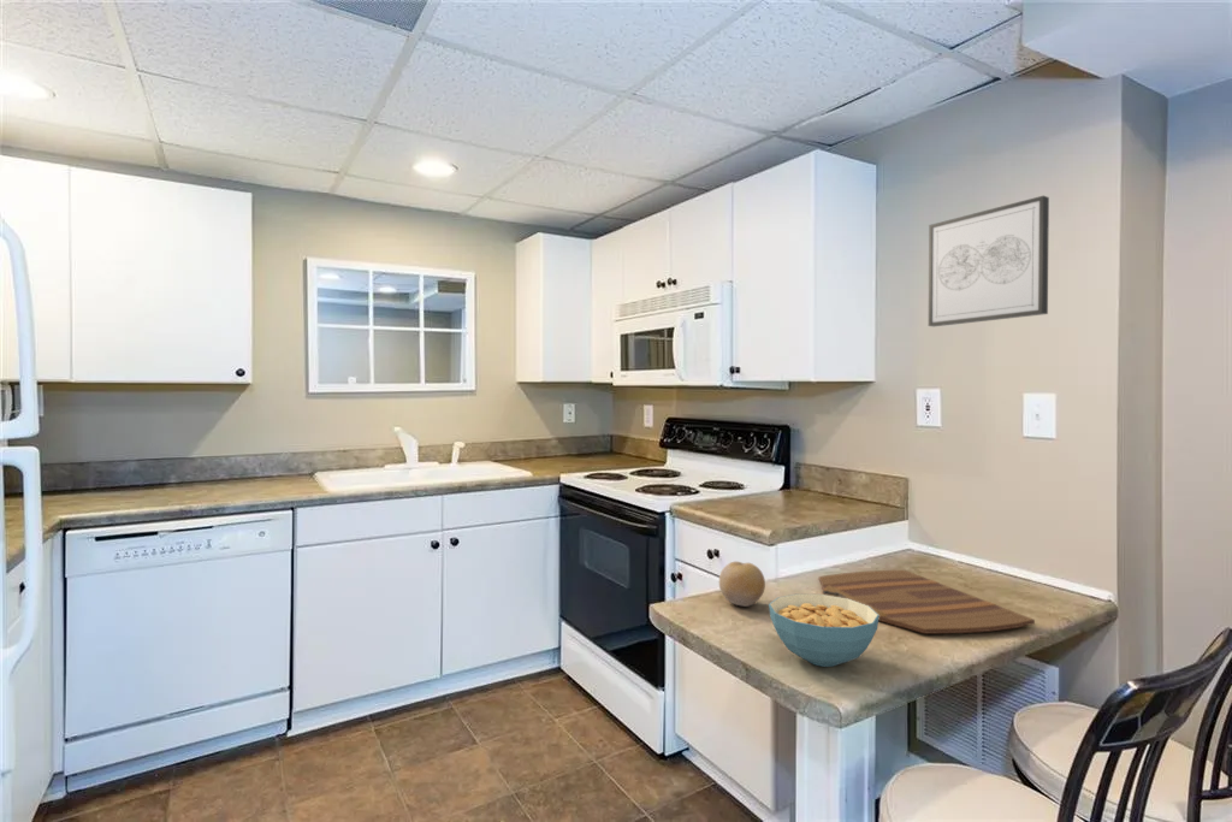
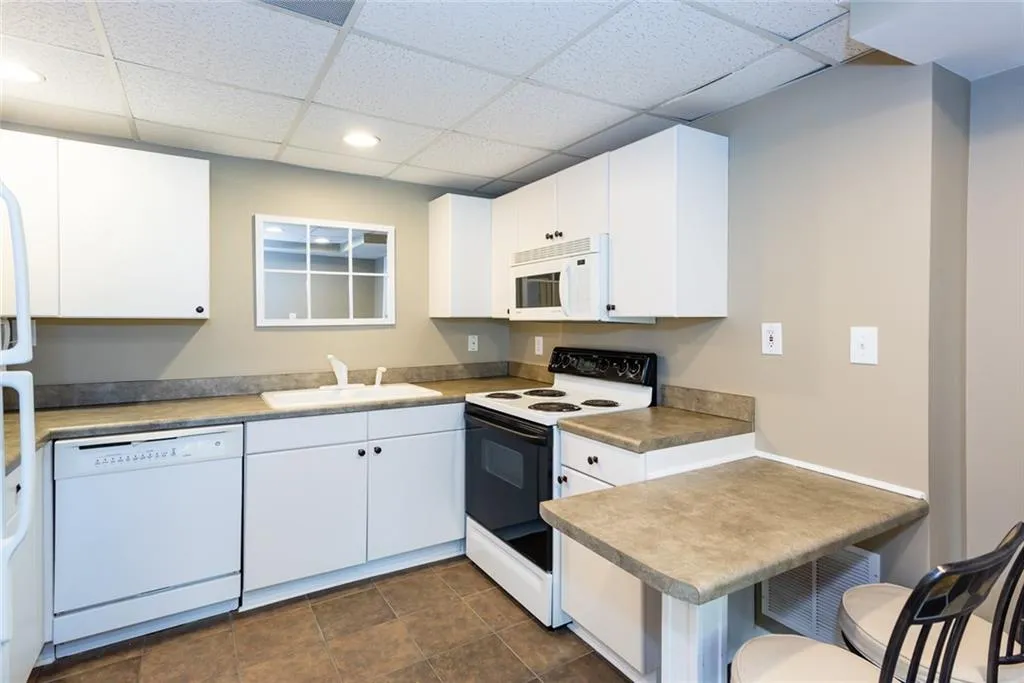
- fruit (741, 584)
- cereal bowl (822, 634)
- cutting board (895, 596)
- wall art (984, 266)
